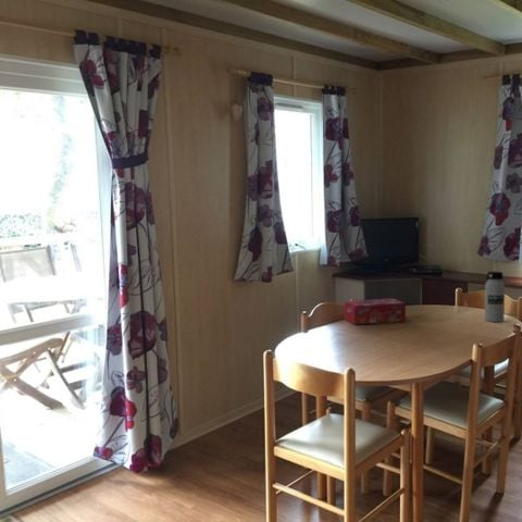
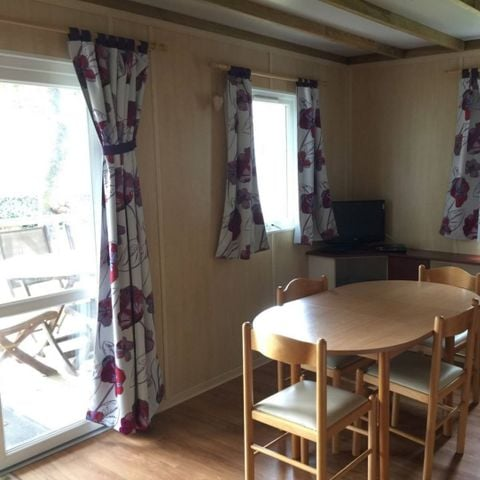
- tissue box (374, 310)
- water bottle (494, 296)
